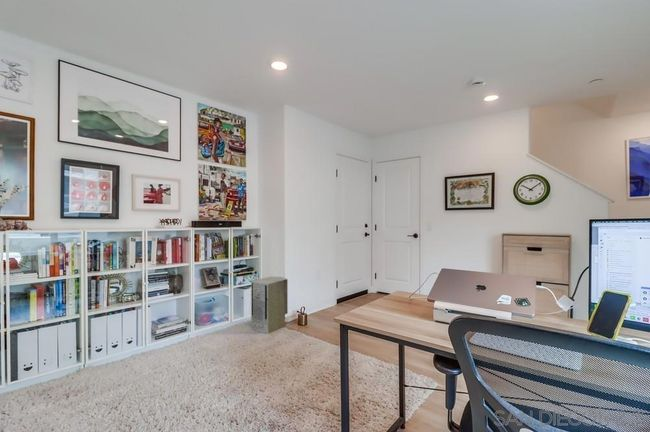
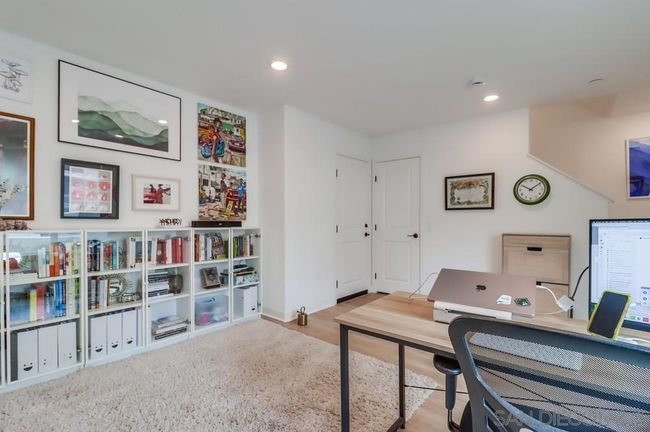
- air purifier (269, 303)
